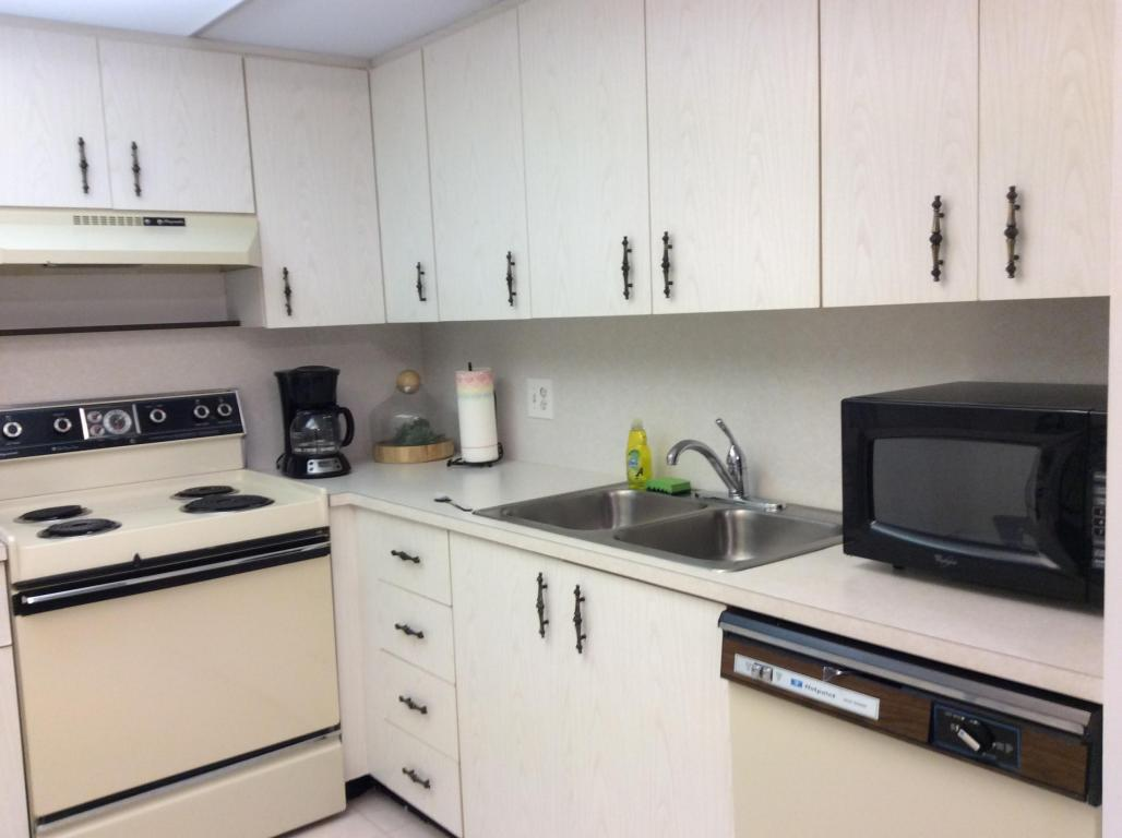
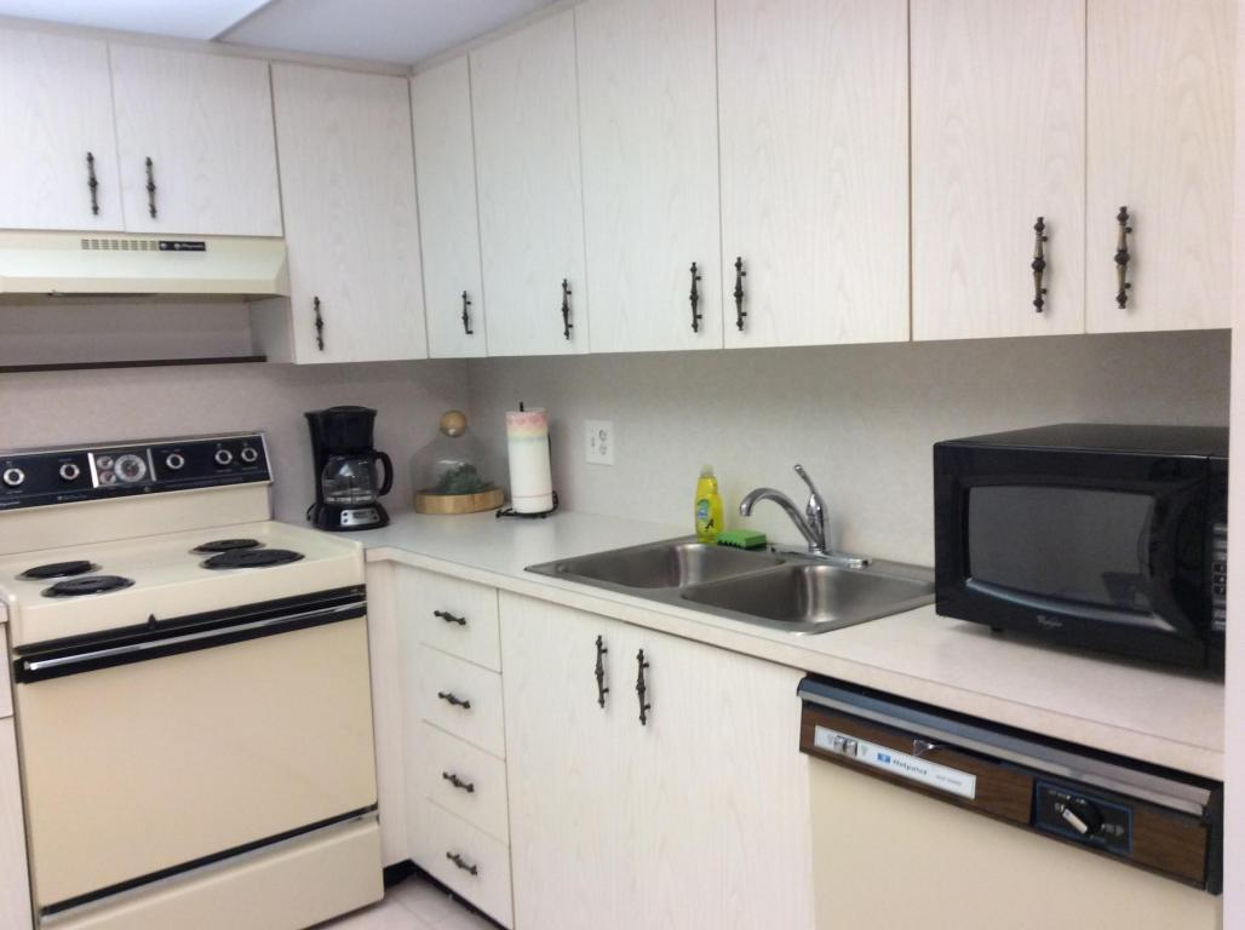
- spoon (453, 500)
